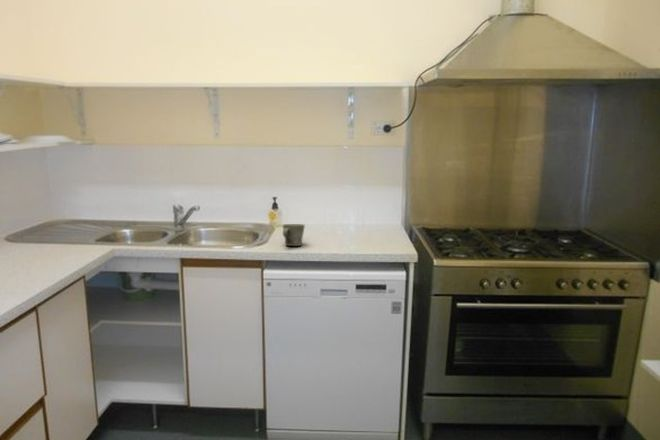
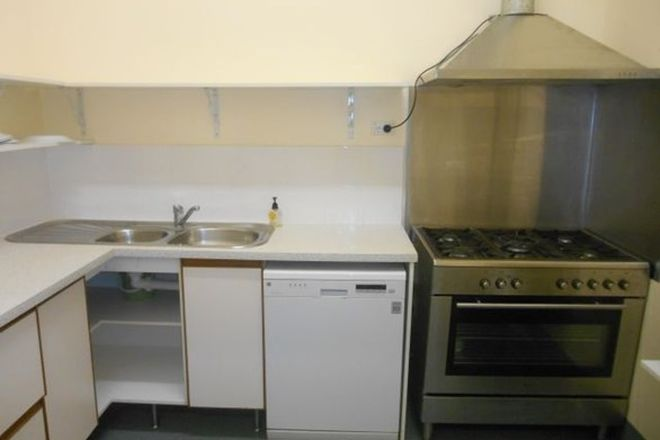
- mug (292, 235)
